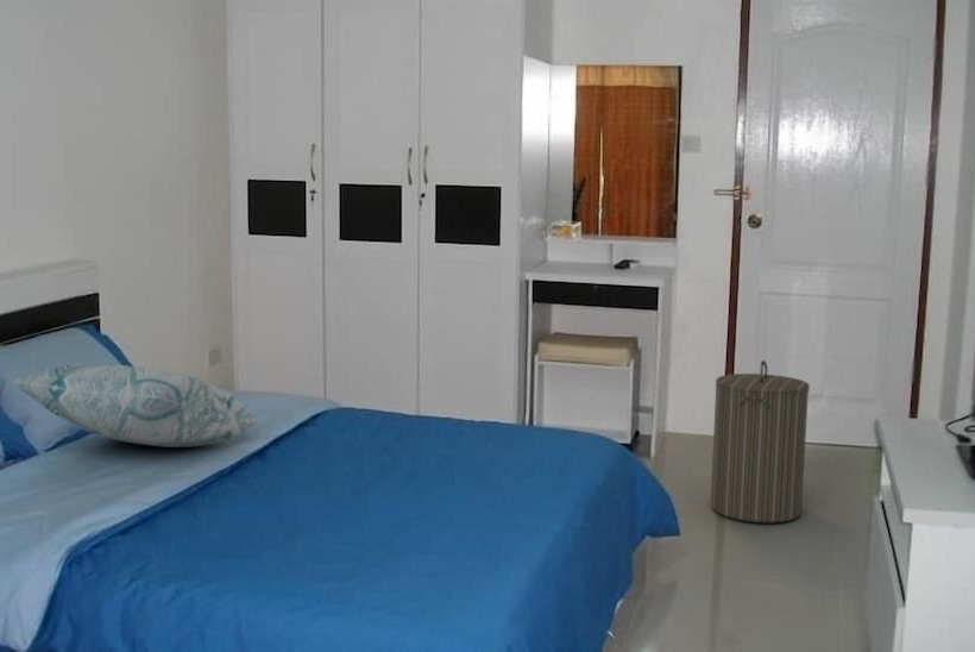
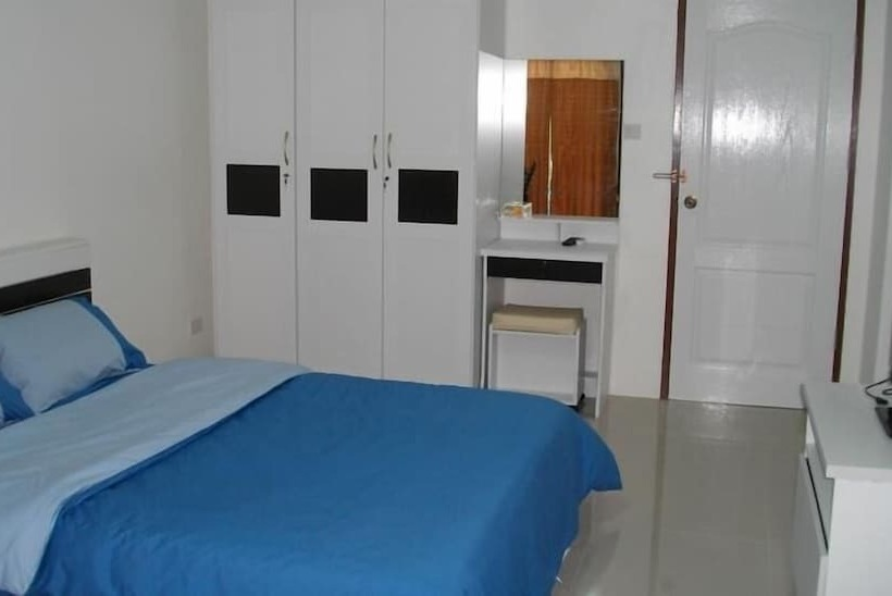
- decorative pillow (137, 407)
- laundry hamper (759, 435)
